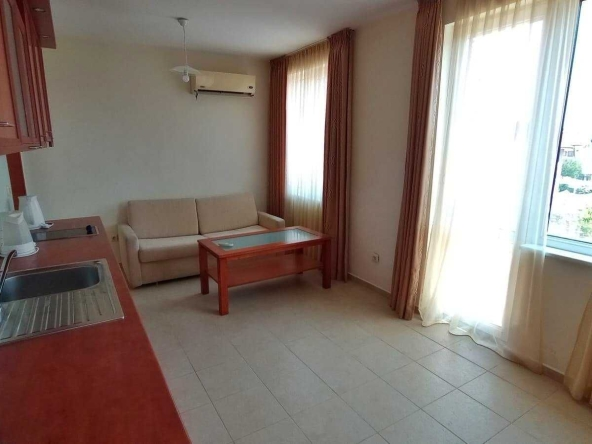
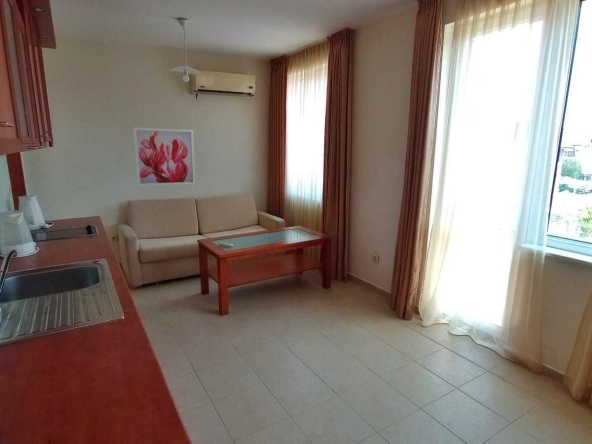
+ wall art (165, 157)
